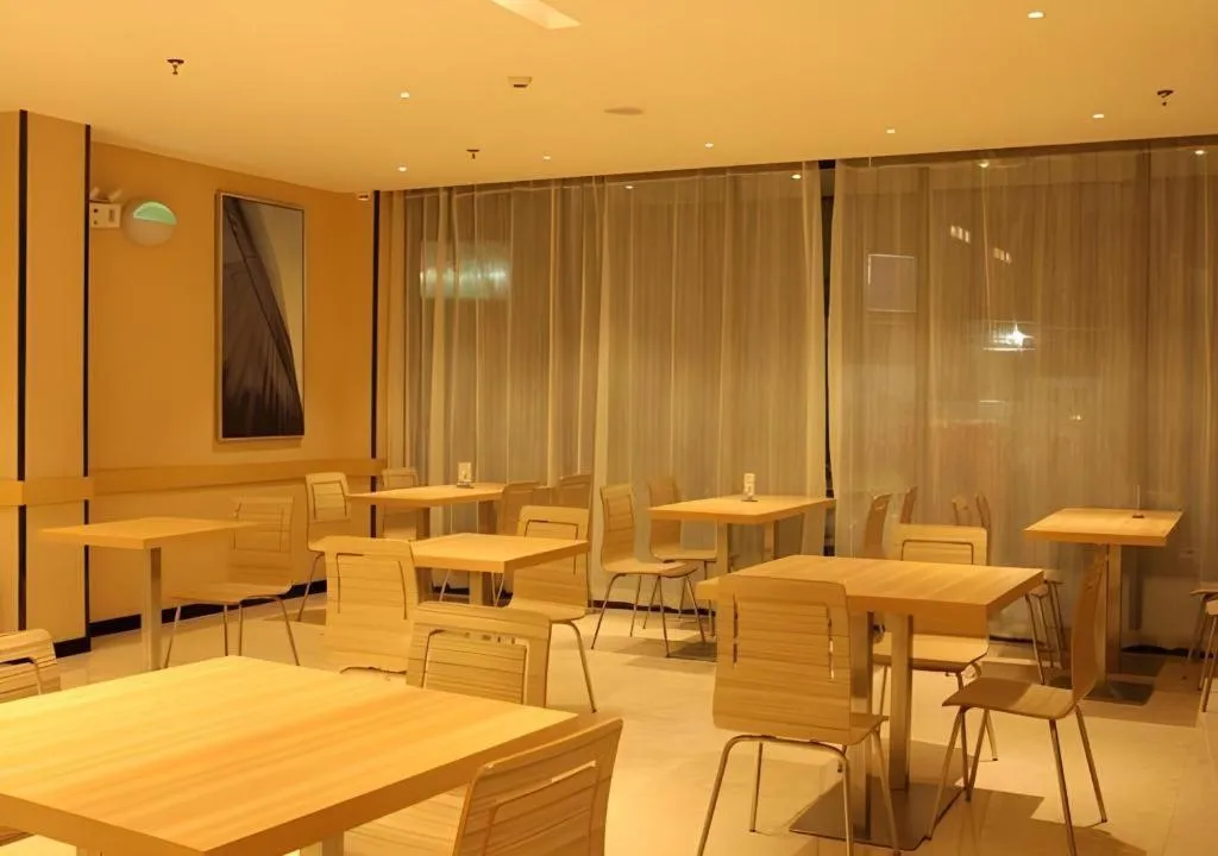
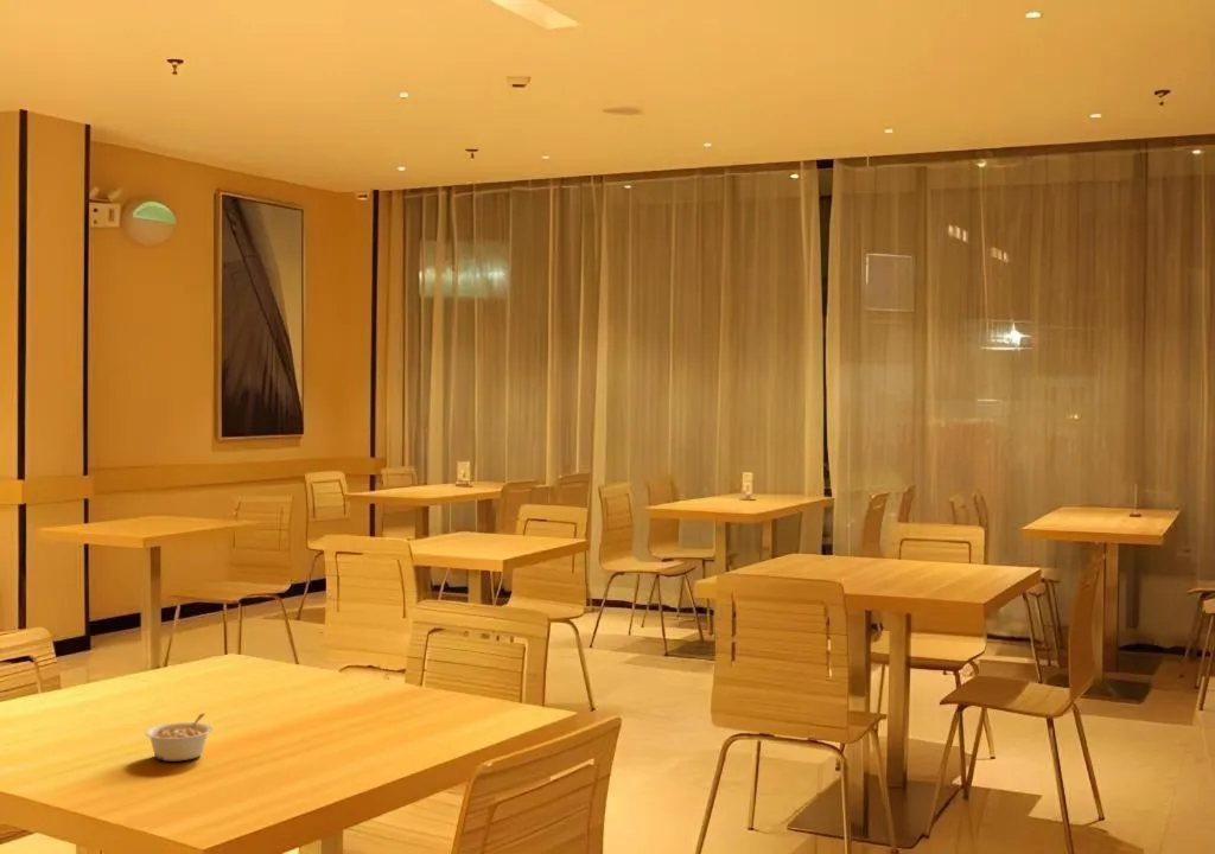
+ legume (178, 739)
